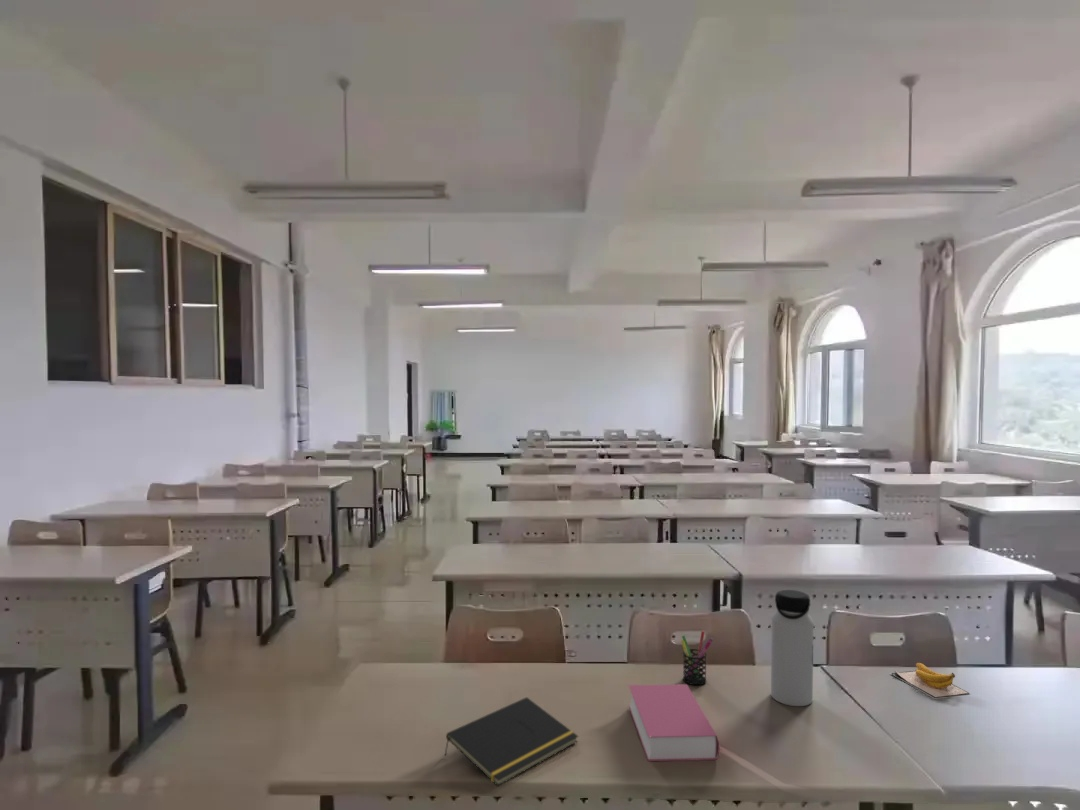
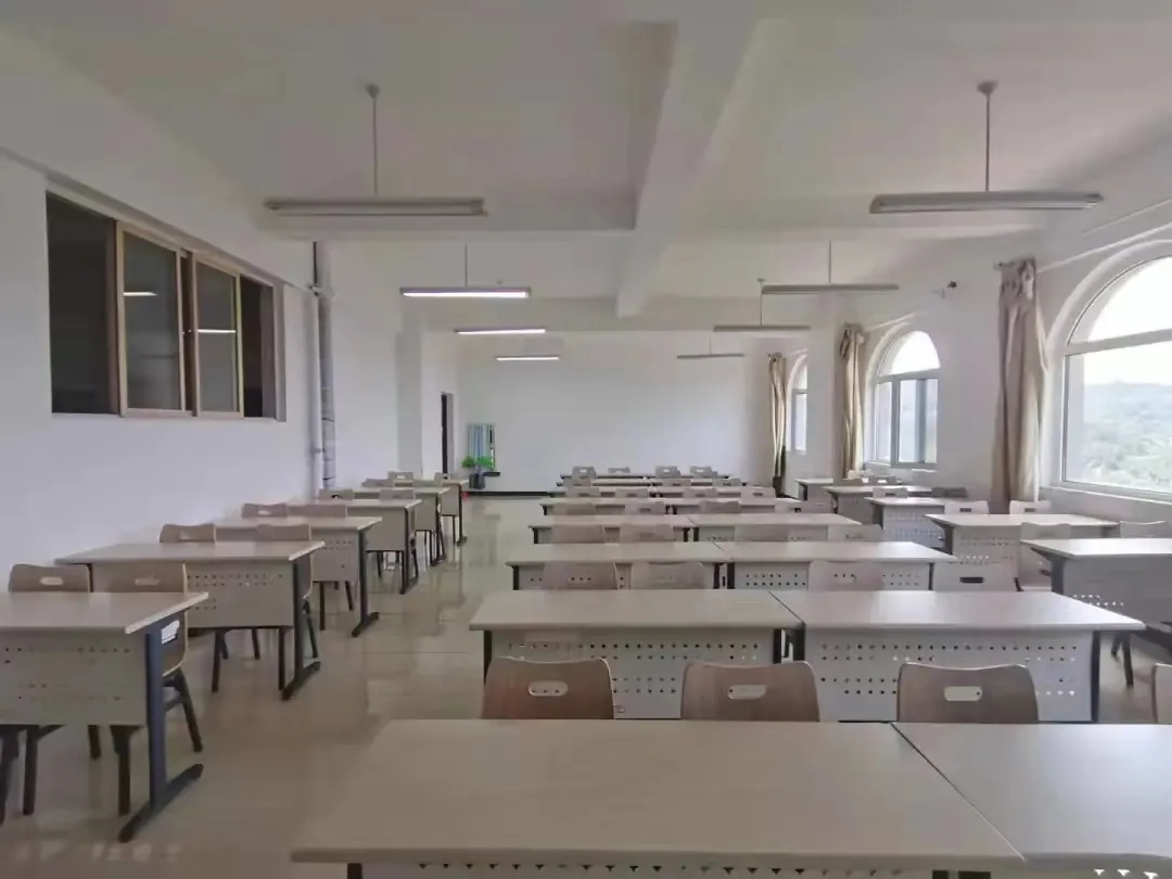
- pen holder (693, 655)
- book (670, 719)
- water bottle (792, 645)
- banana (929, 676)
- notepad (513, 737)
